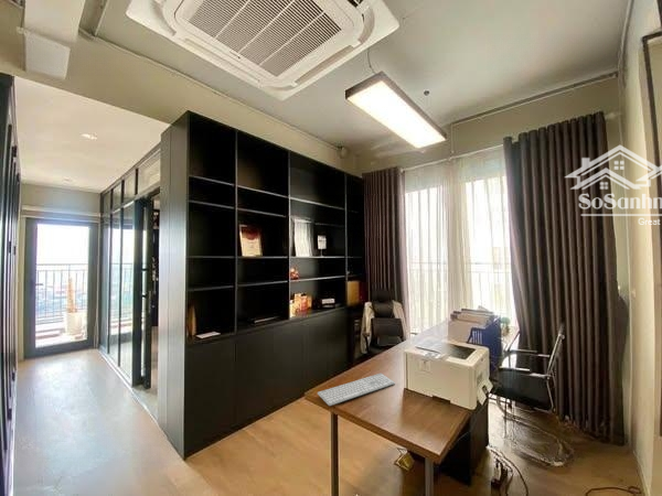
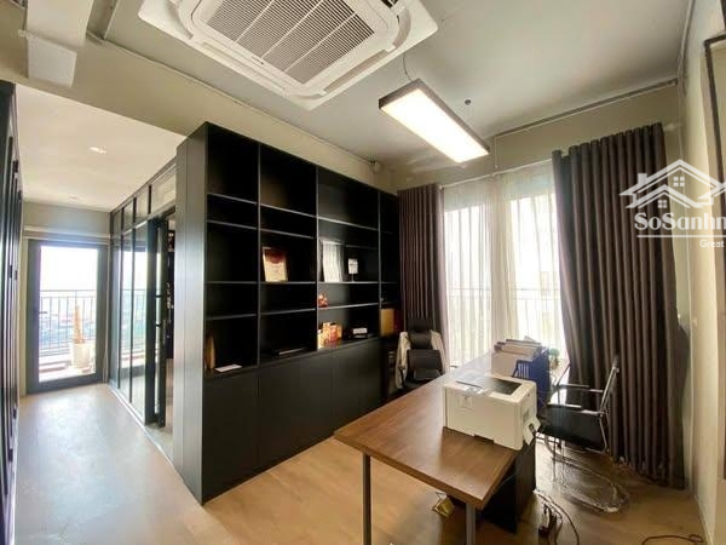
- keyboard (357, 388)
